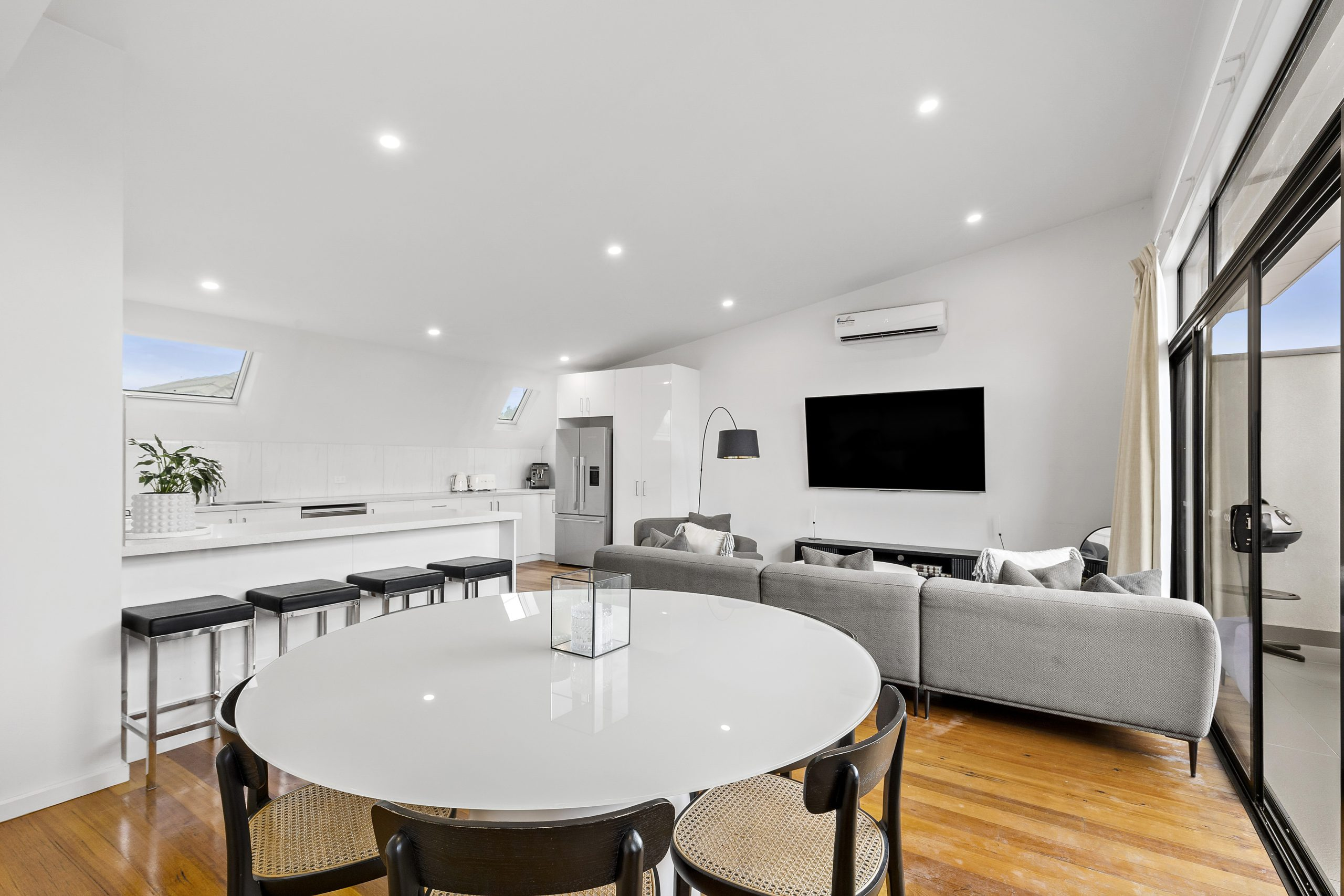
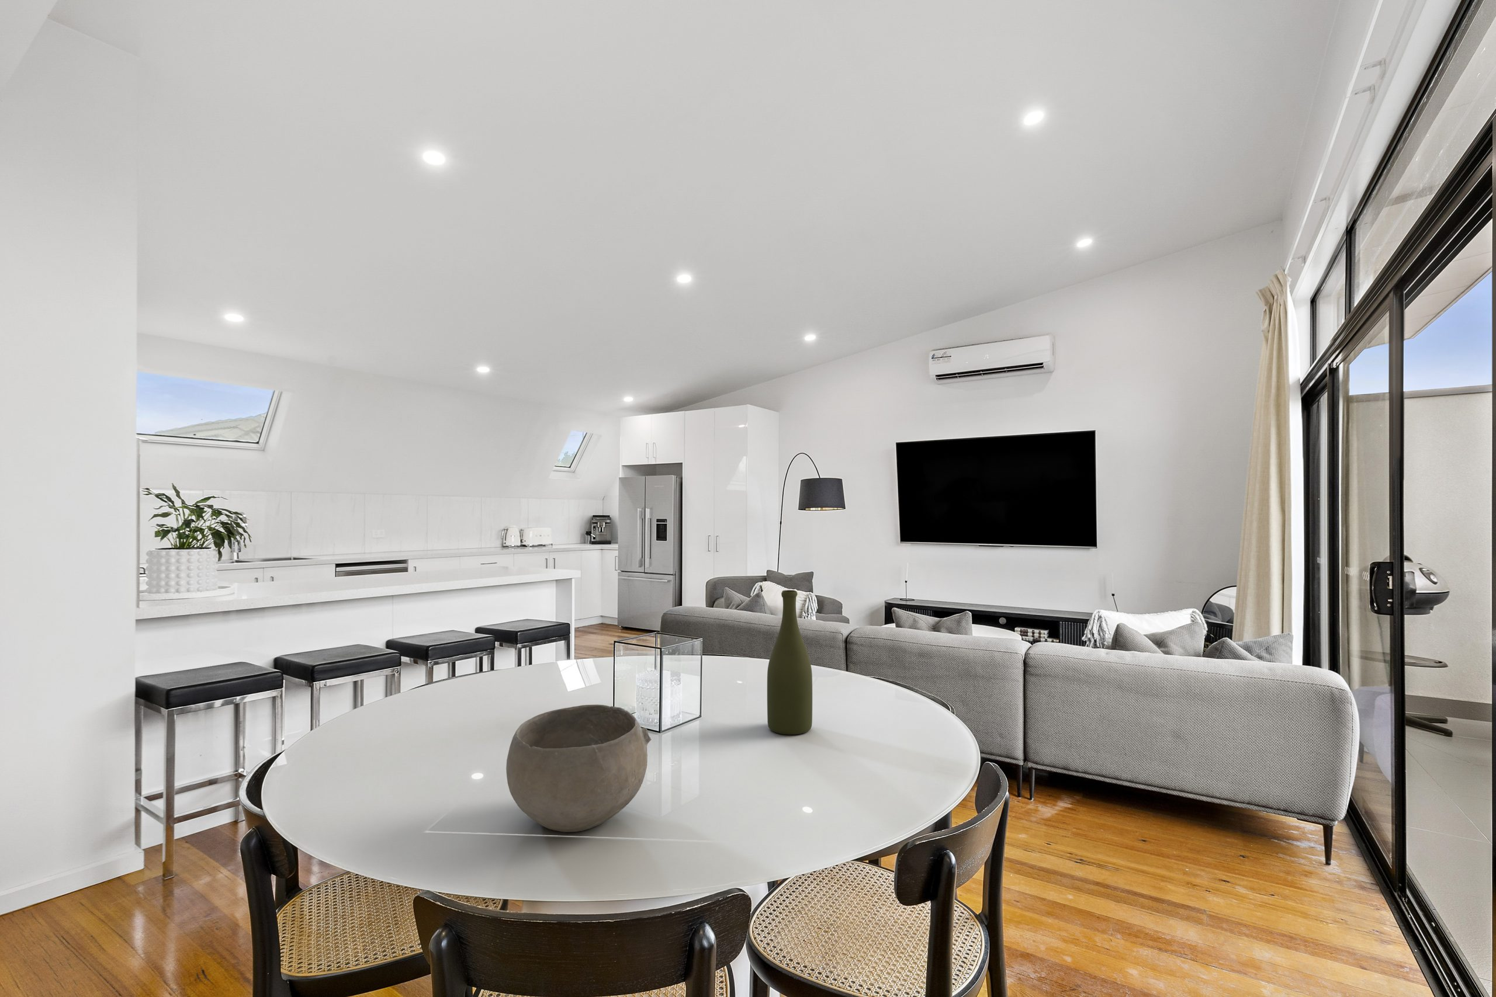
+ bowl (578, 768)
+ bottle (789, 660)
